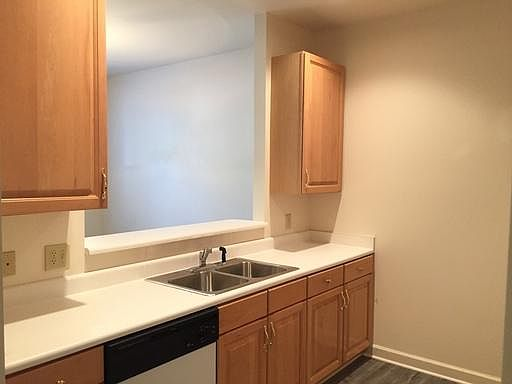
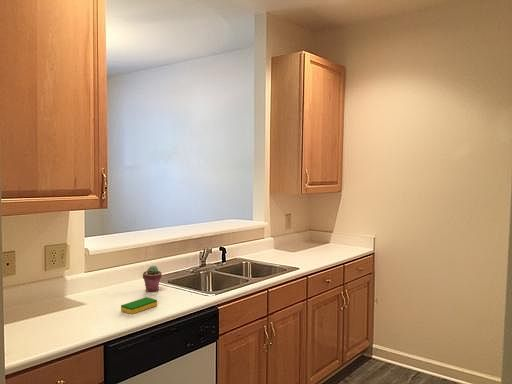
+ potted succulent (152, 277)
+ dish sponge (139, 305)
